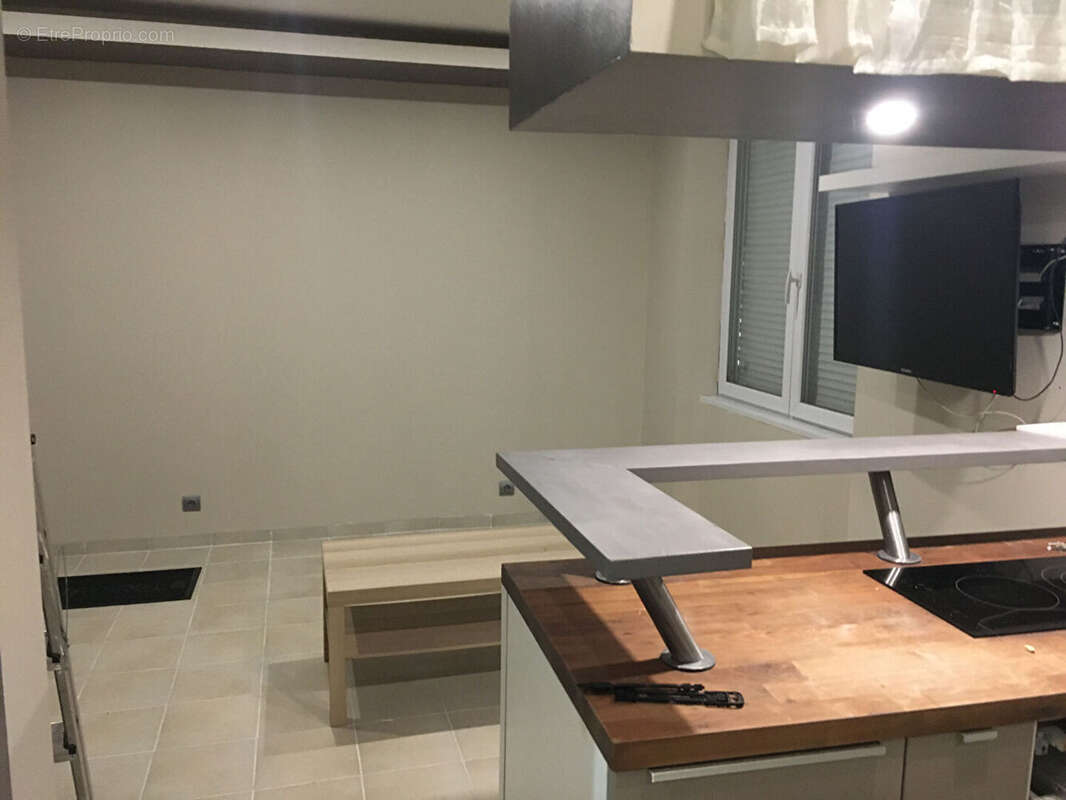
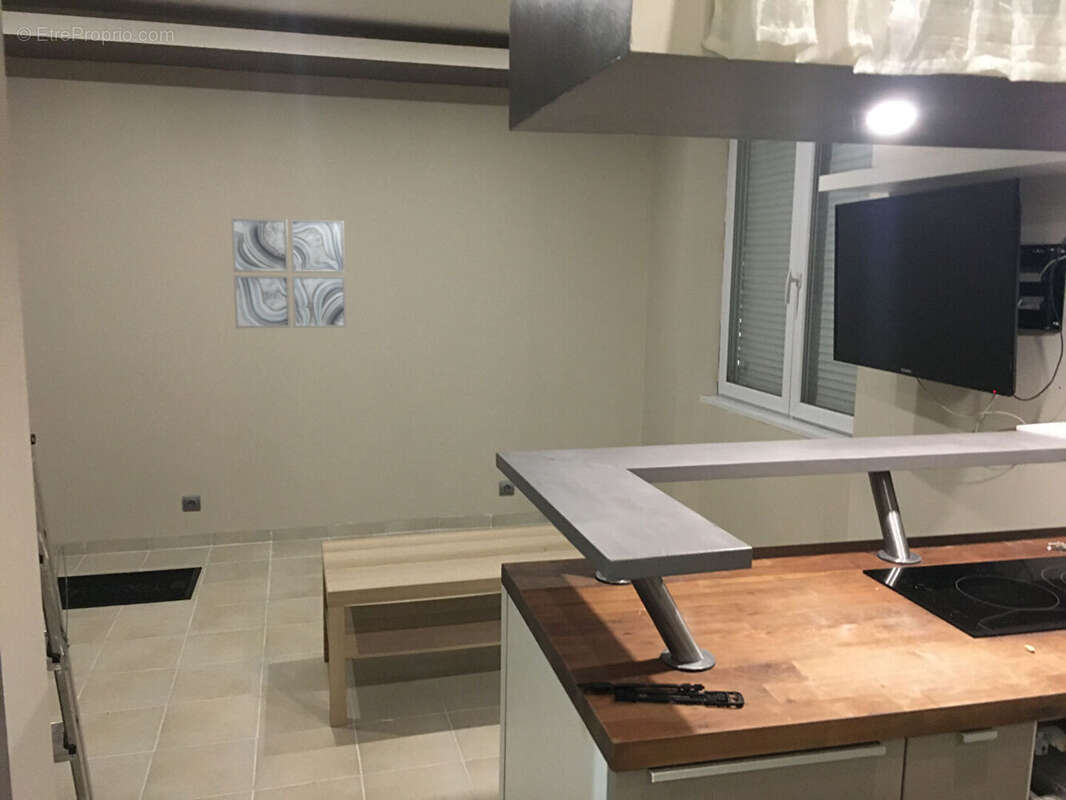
+ wall art (288, 272)
